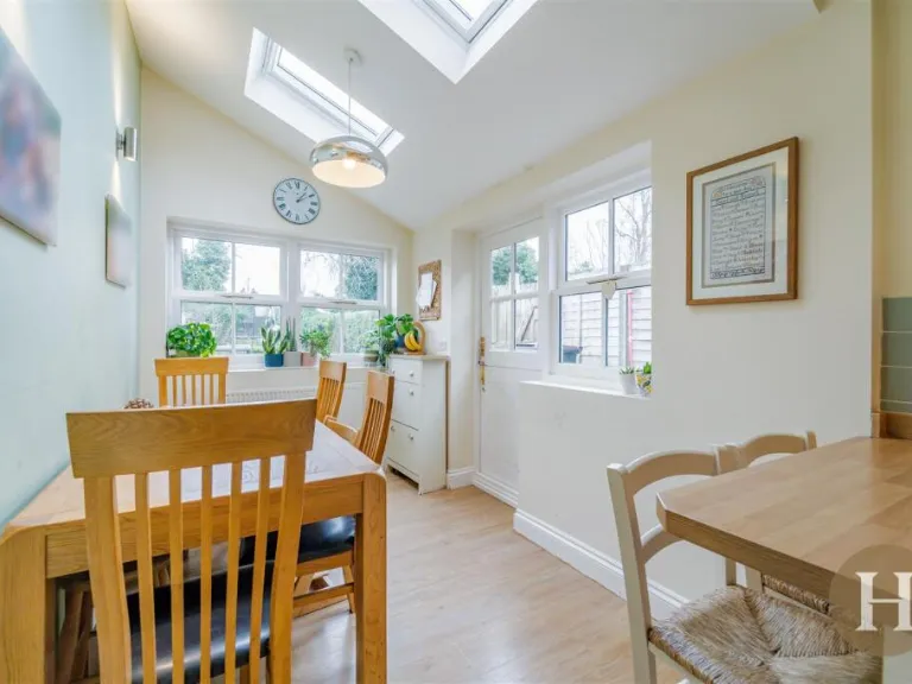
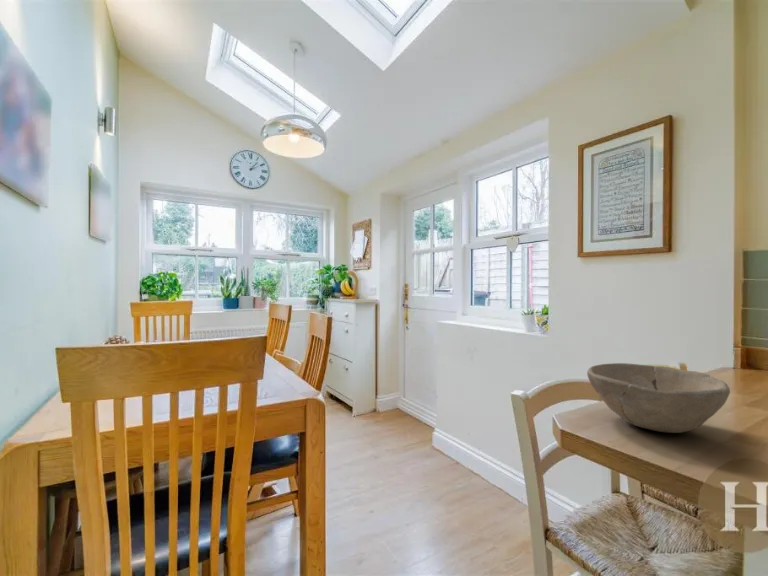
+ bowl (651, 399)
